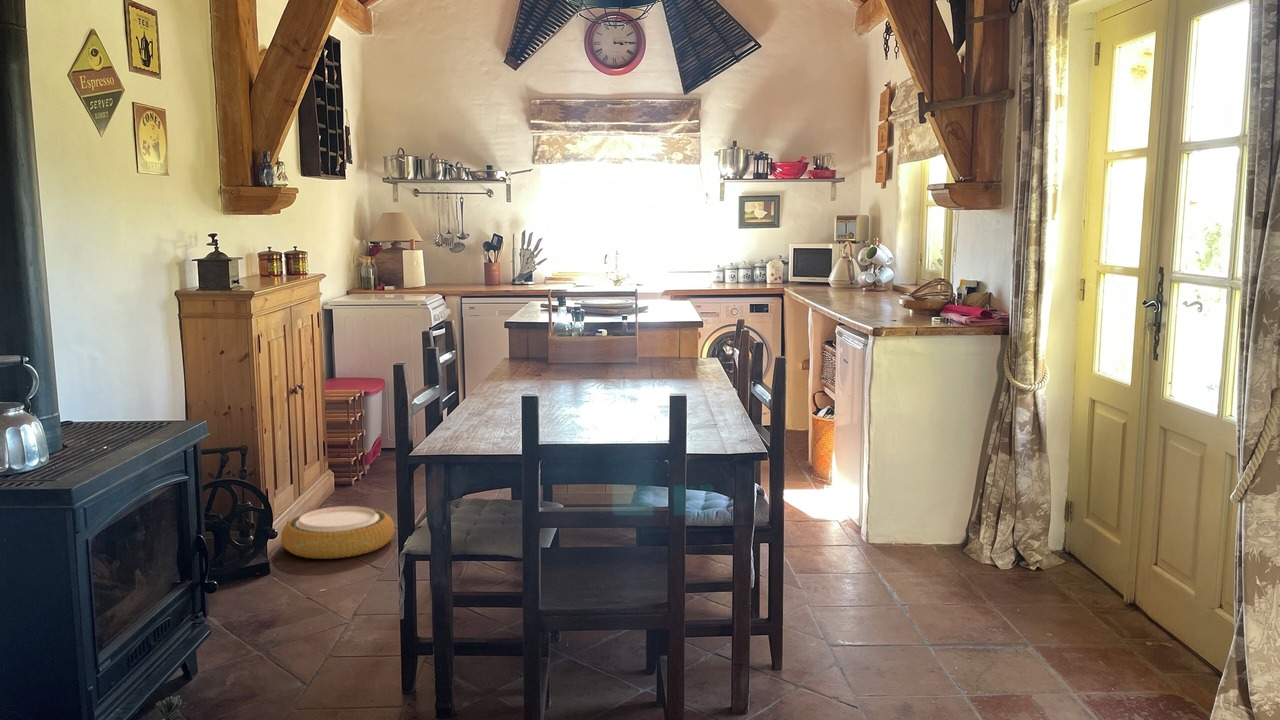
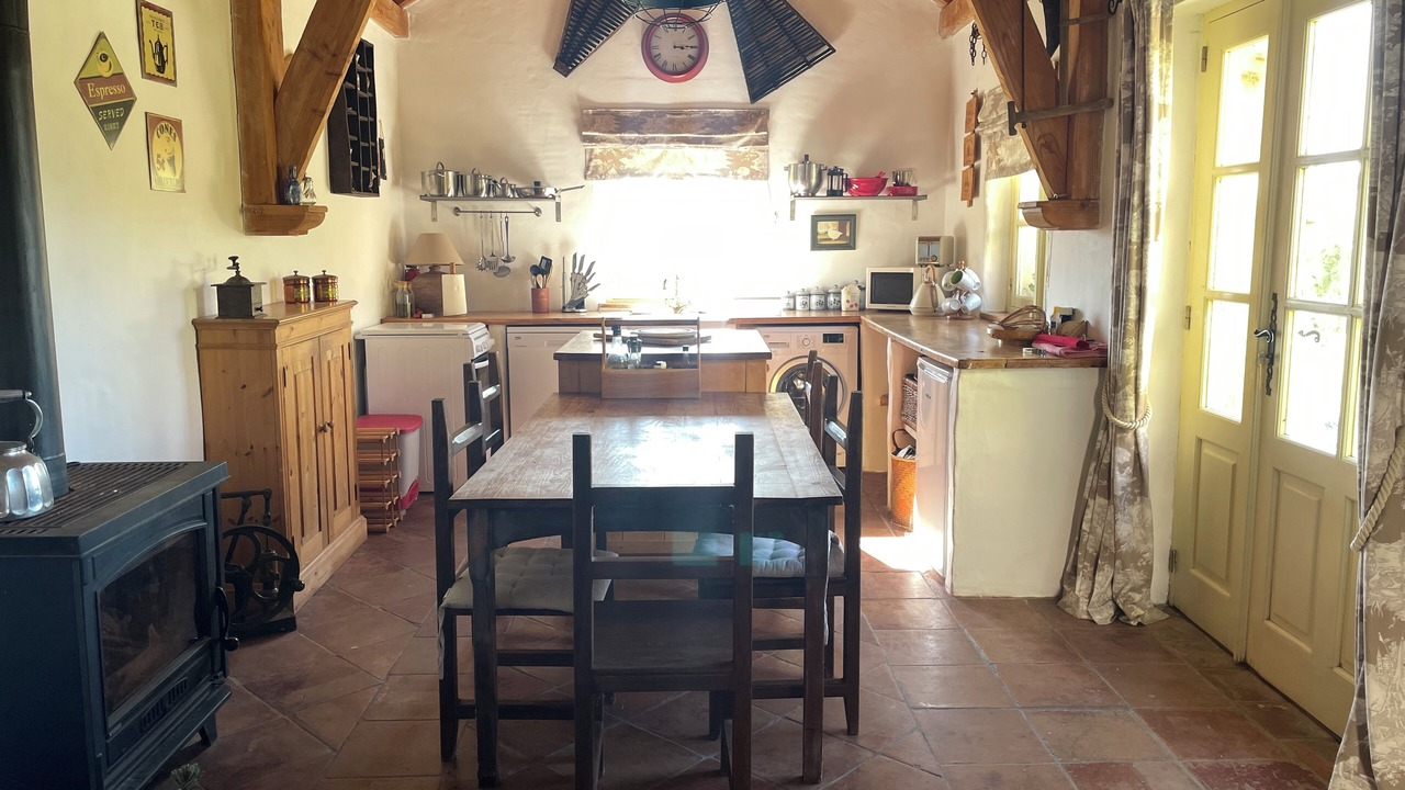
- woven basket (338, 529)
